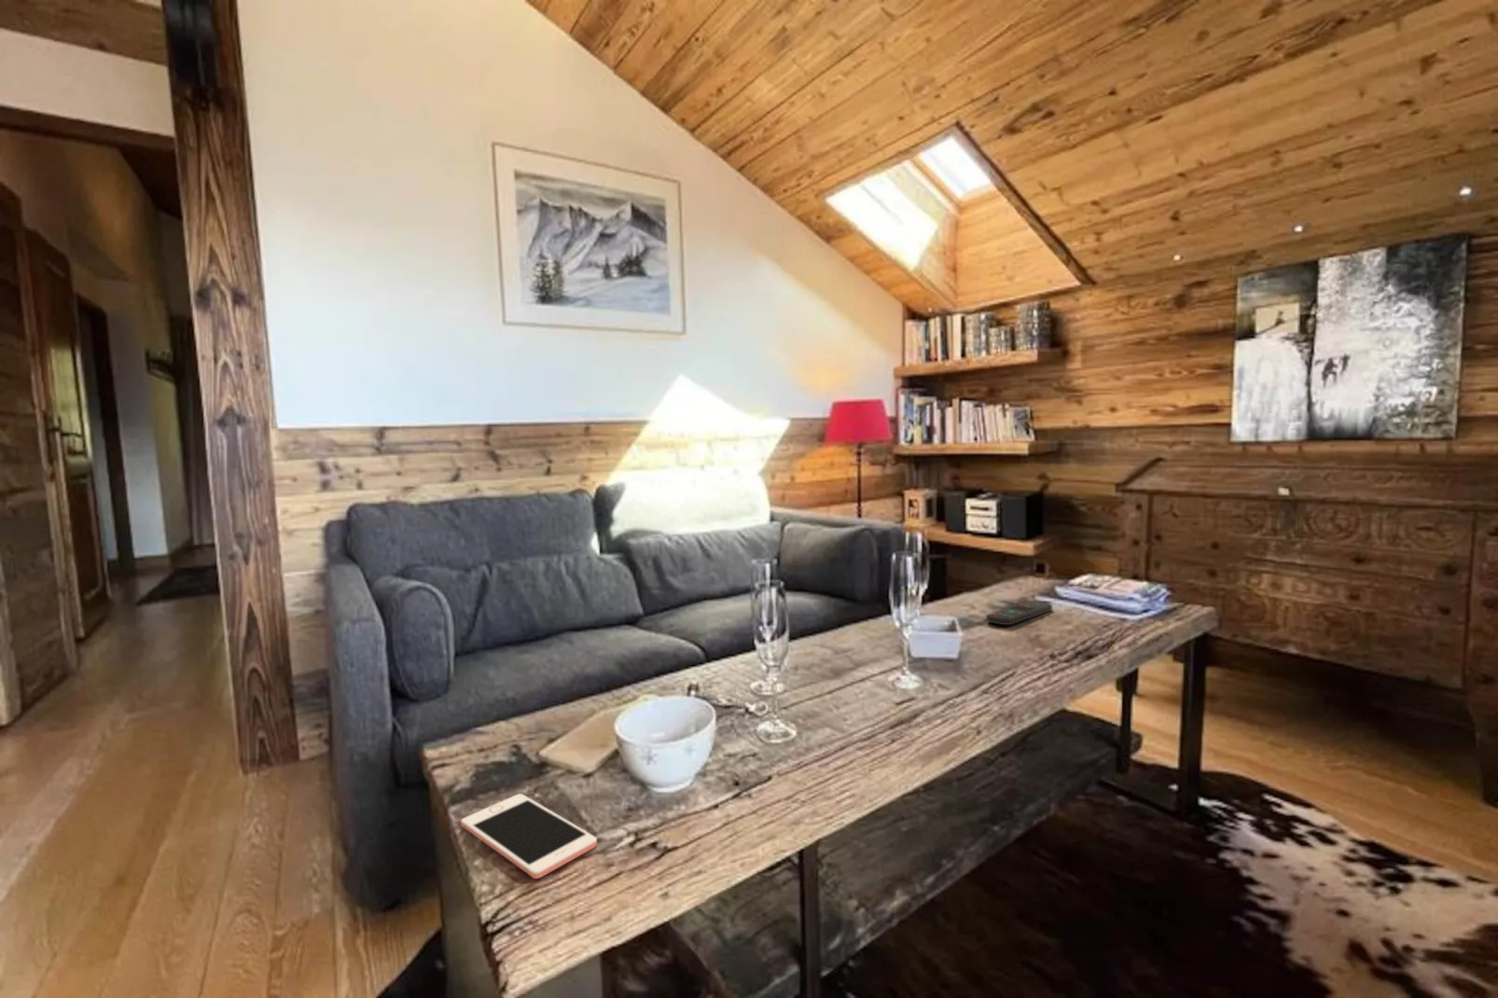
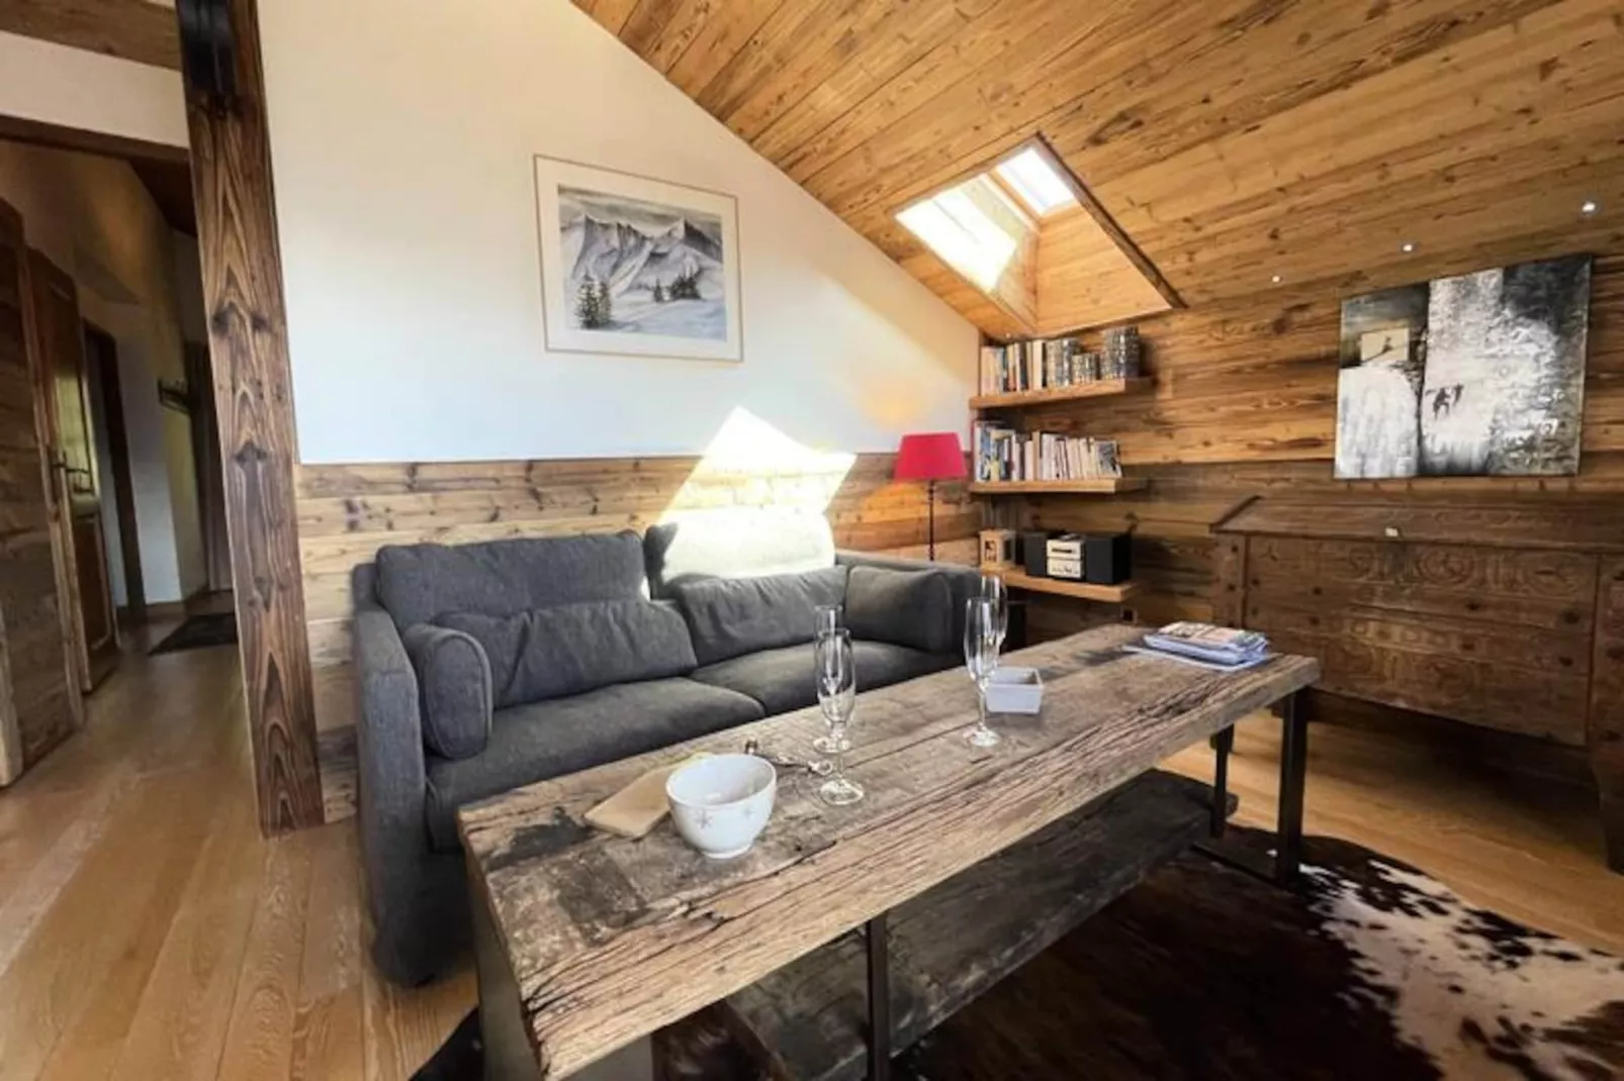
- remote control (1019, 611)
- cell phone (527, 832)
